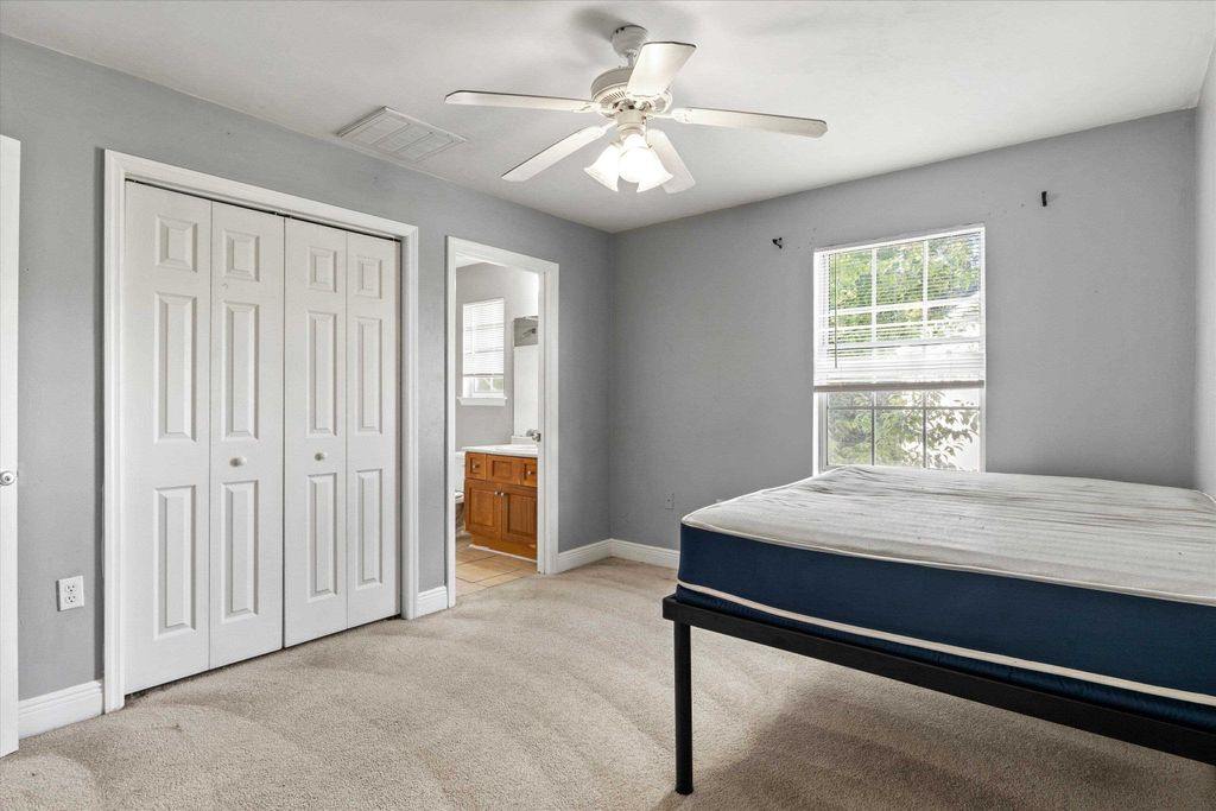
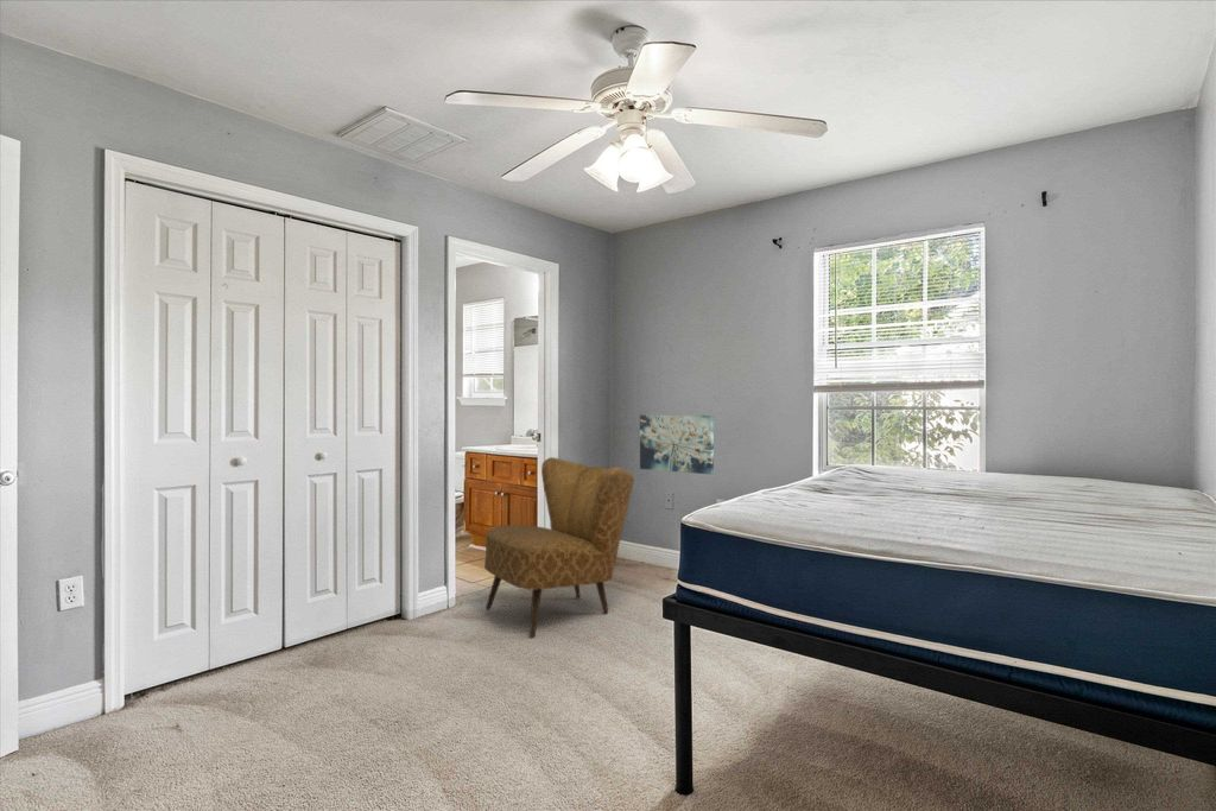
+ wall art (674, 443)
+ armchair (559, 537)
